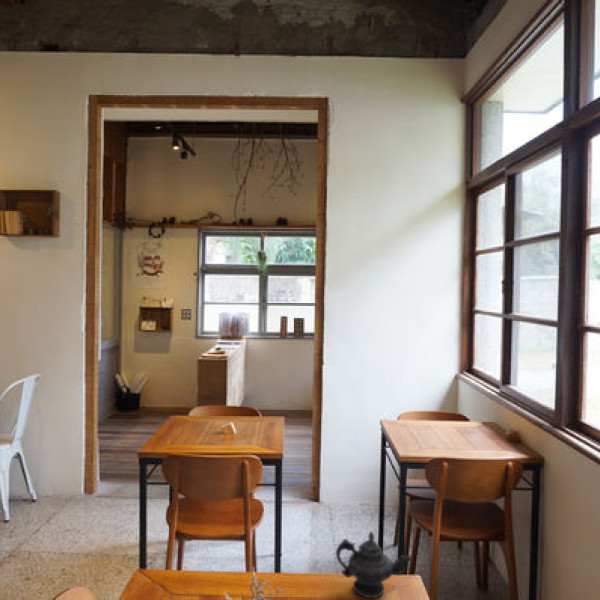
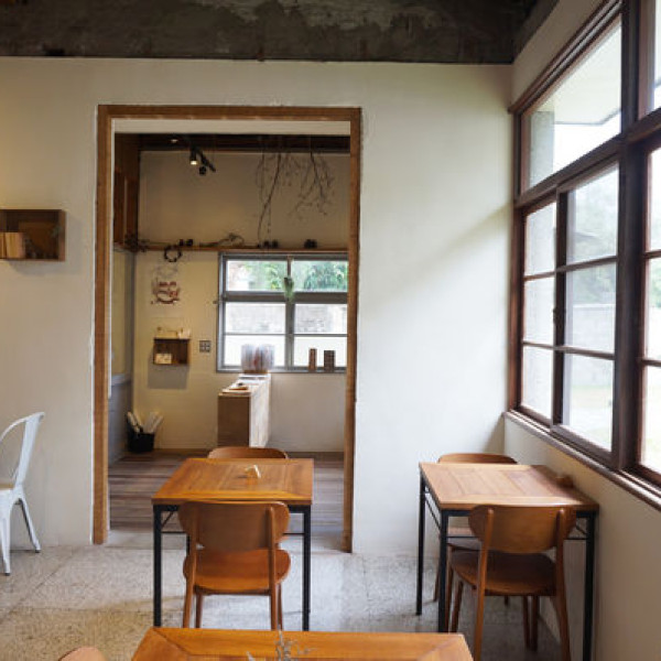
- teapot (373, 560)
